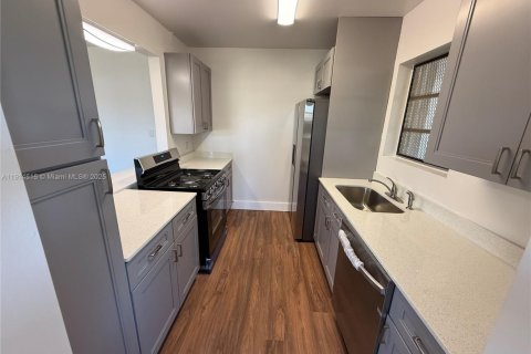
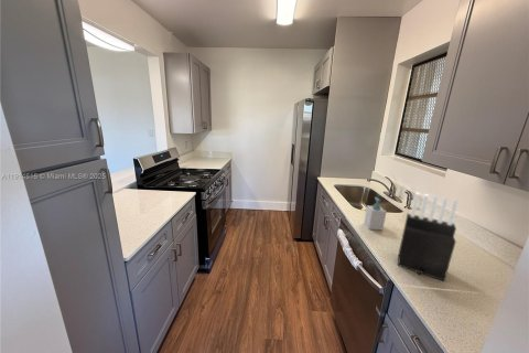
+ soap bottle (375, 213)
+ knife block (428, 235)
